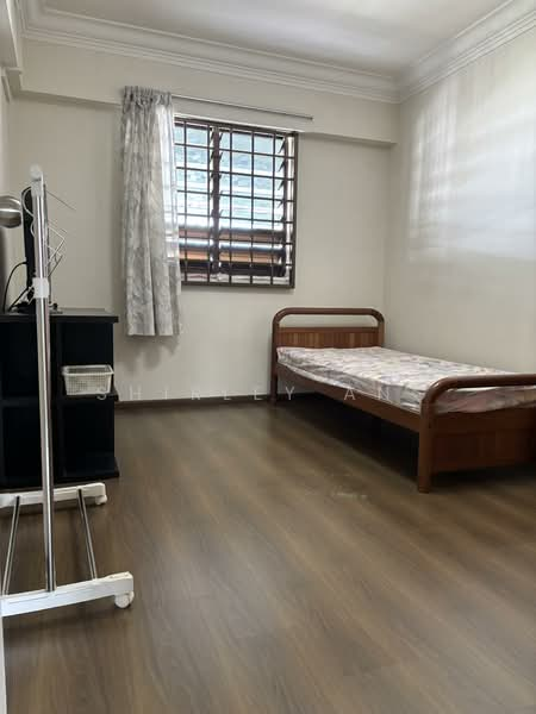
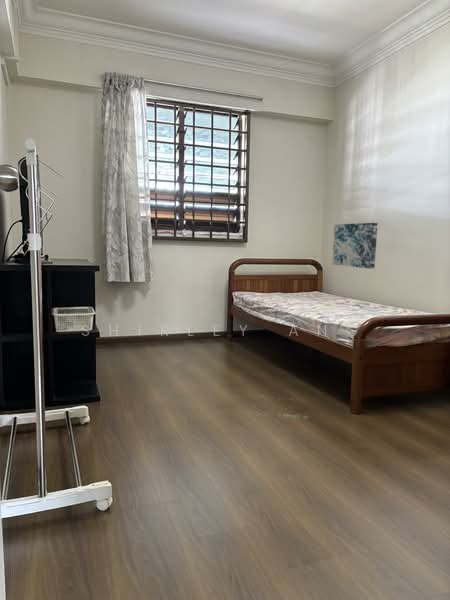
+ wall art (353, 245)
